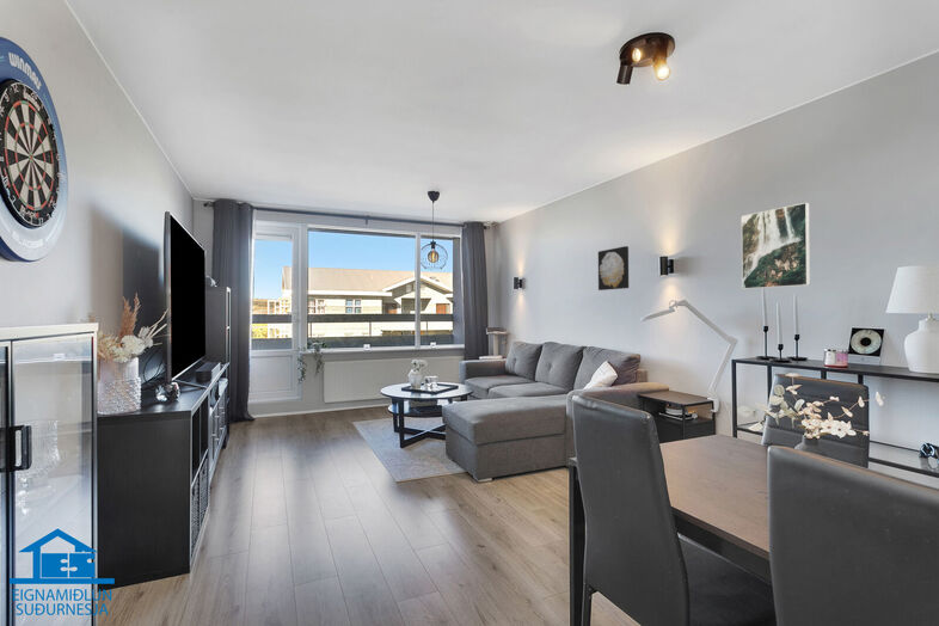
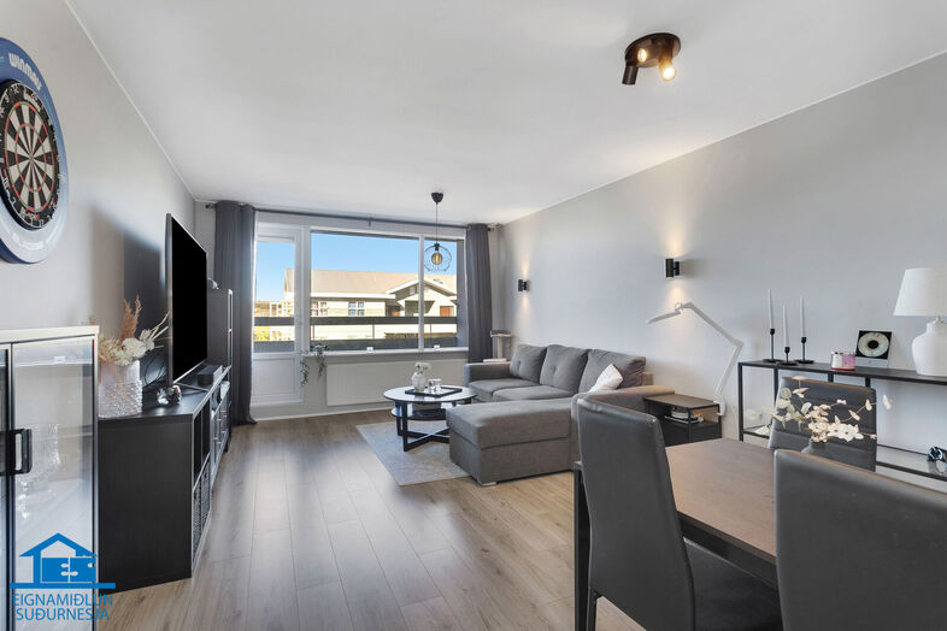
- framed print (773, 248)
- wall art (613, 269)
